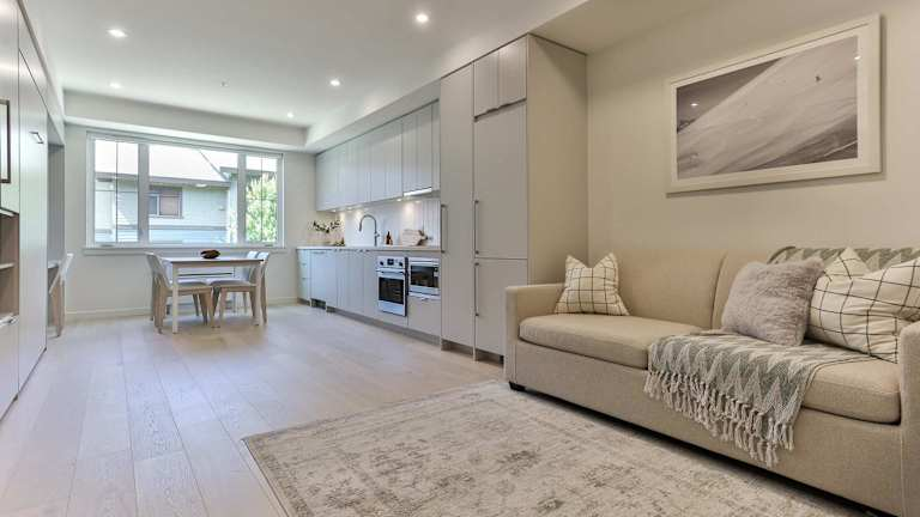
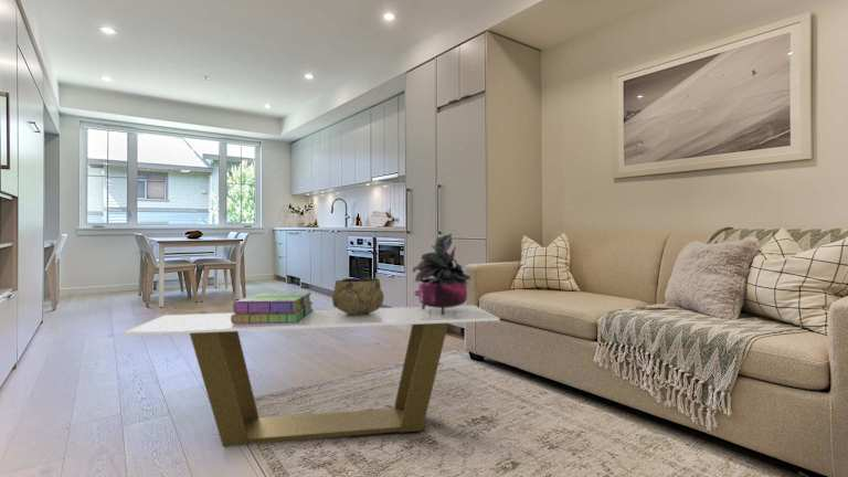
+ stack of books (275, 306)
+ coffee table (327, 413)
+ decorative bowl (358, 296)
+ potted plant (439, 272)
